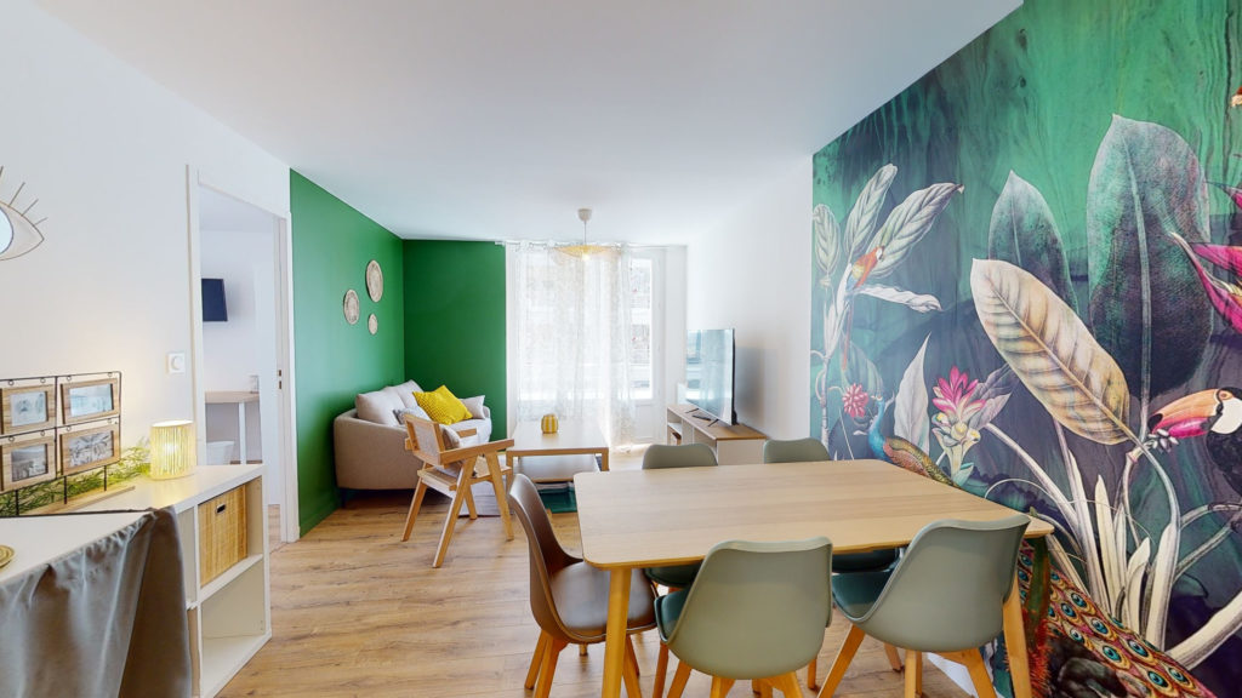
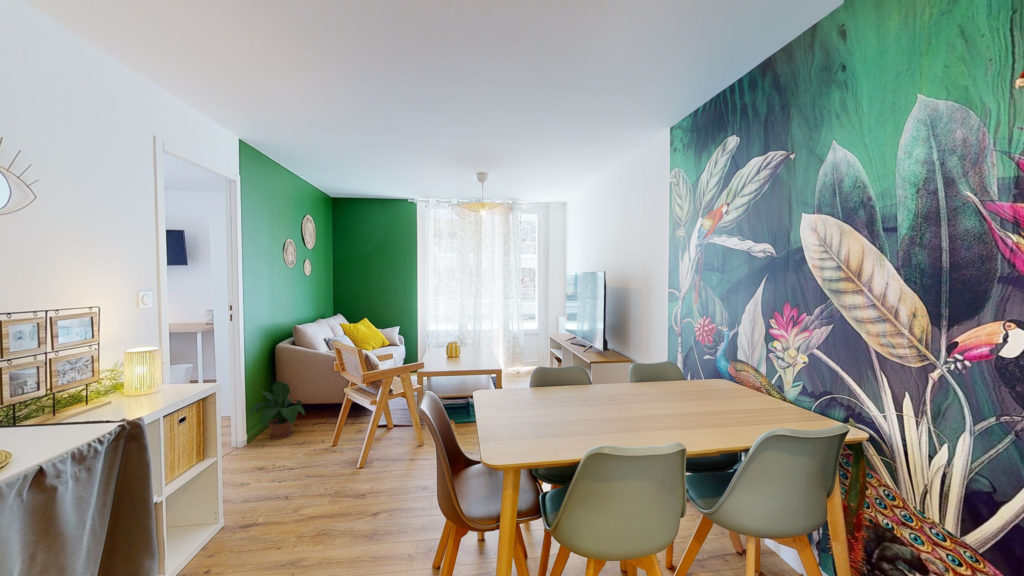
+ potted plant (279, 406)
